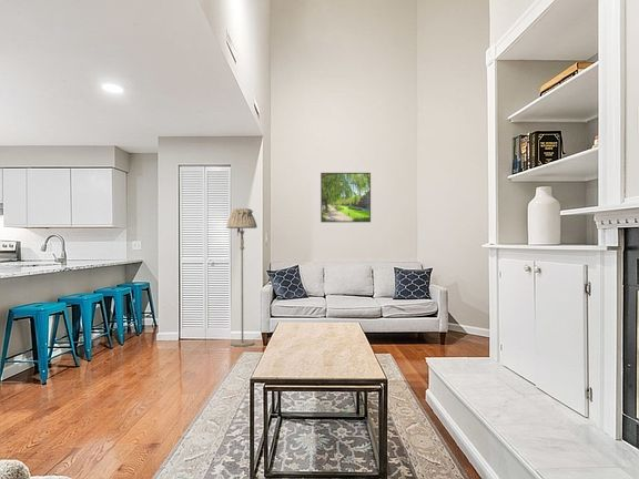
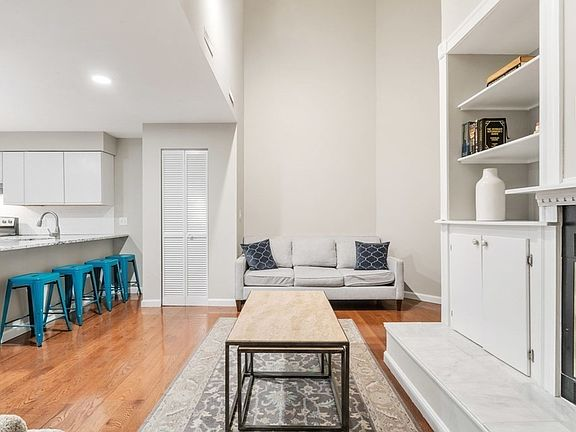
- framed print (345, 197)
- floor lamp (242, 276)
